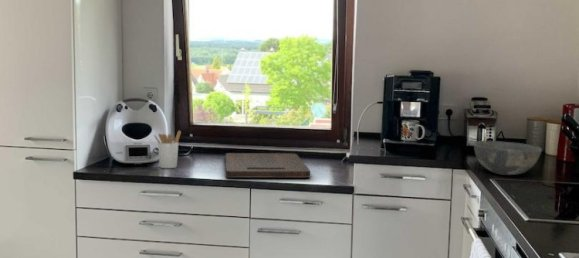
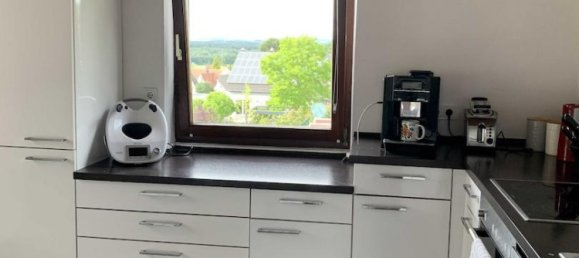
- bowl (506, 159)
- cutting board (264, 164)
- utensil holder (167, 149)
